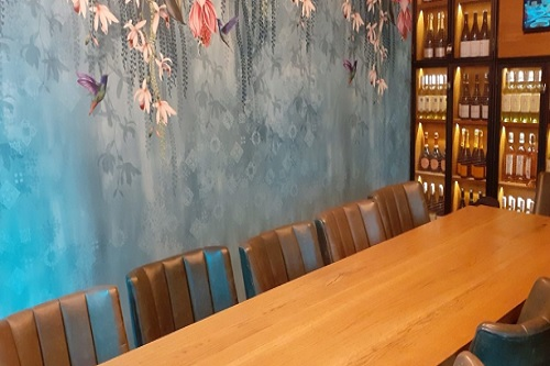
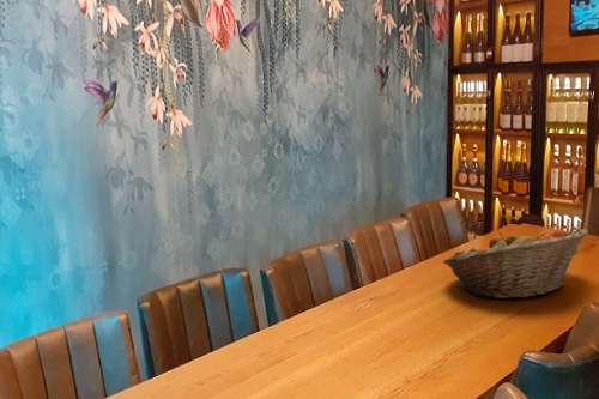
+ fruit basket (515, 256)
